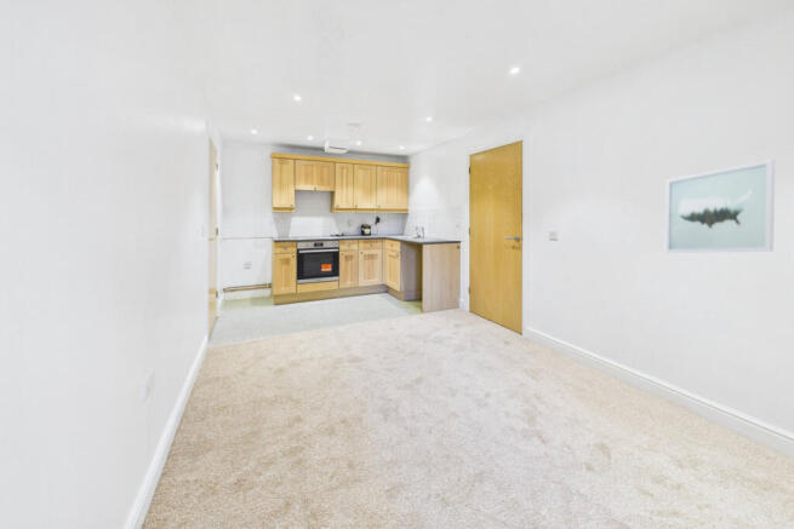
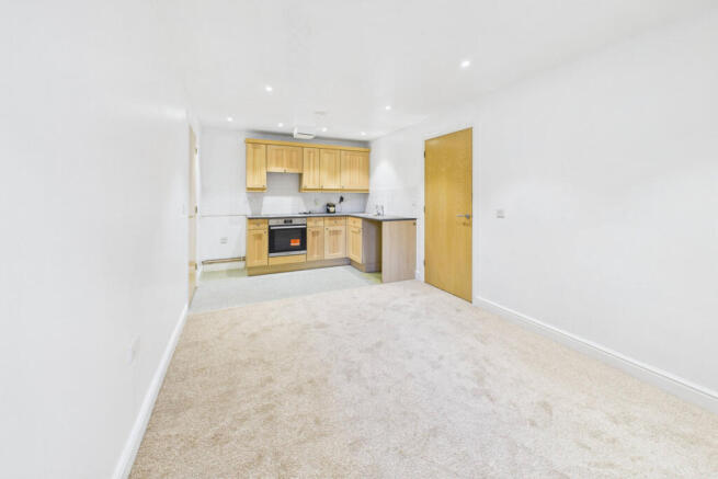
- wall art (713, 212)
